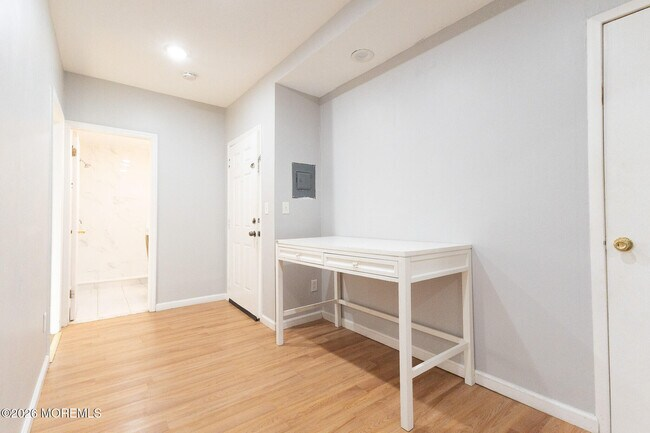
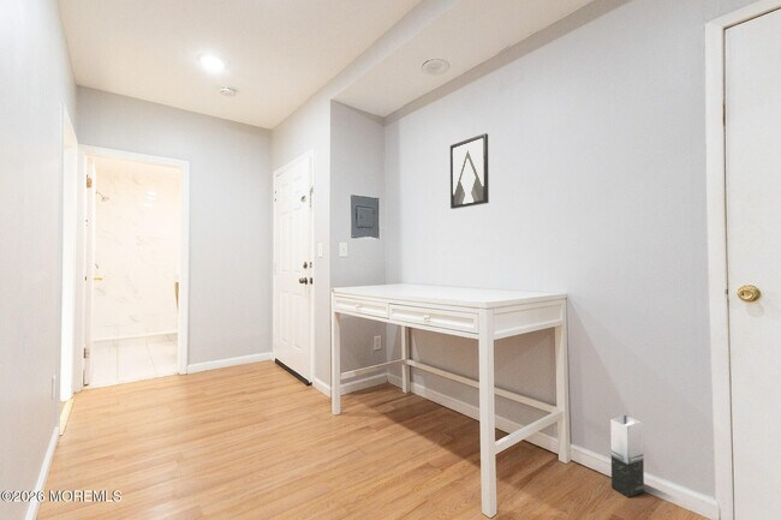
+ wall art (467, 173)
+ vase (626, 454)
